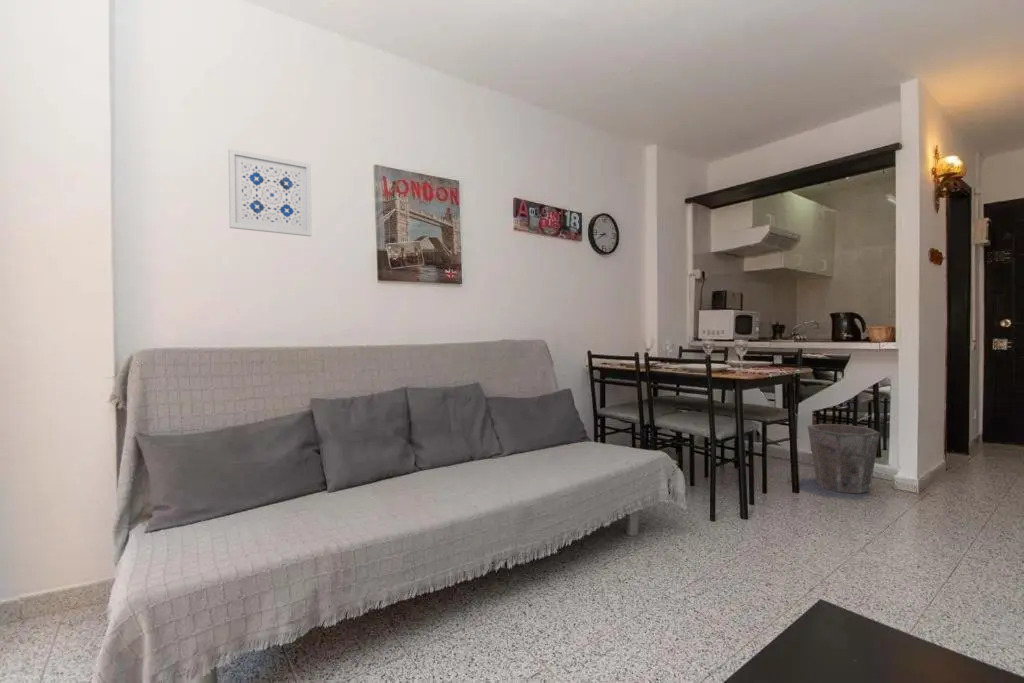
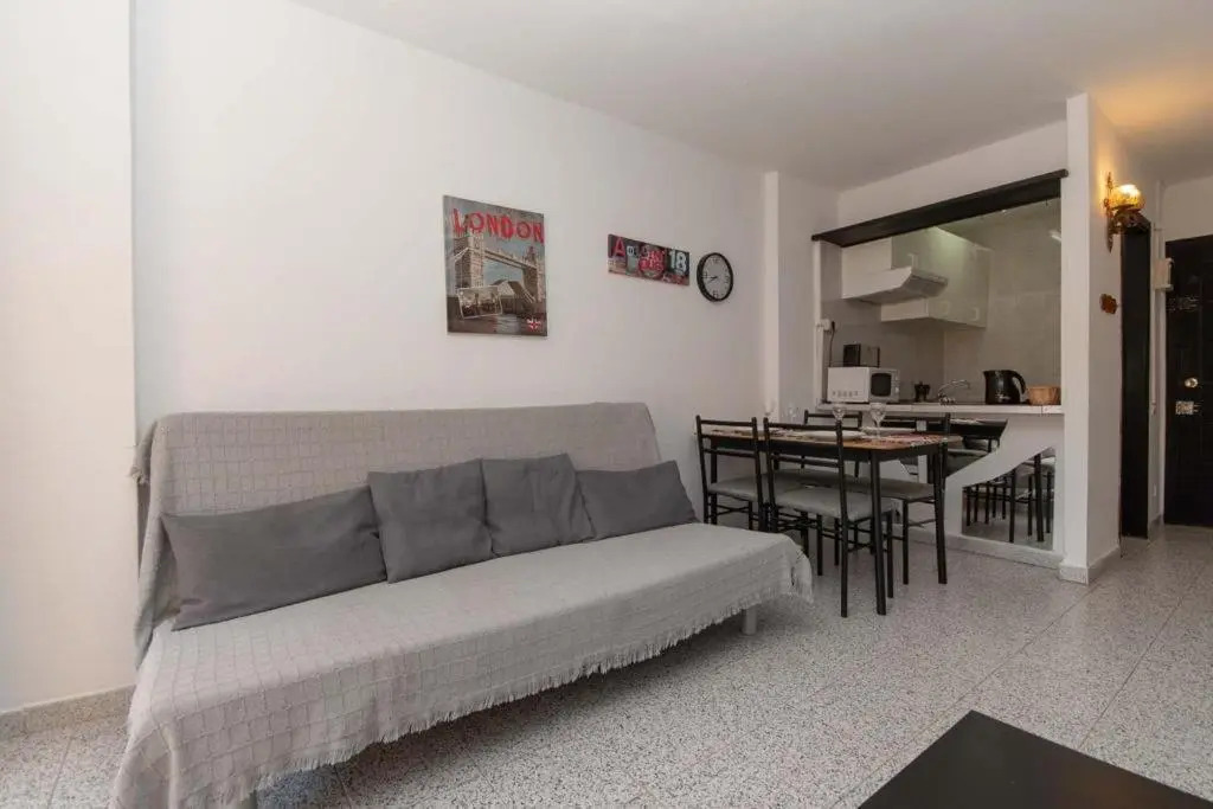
- wall art (271, 194)
- waste bin (842, 457)
